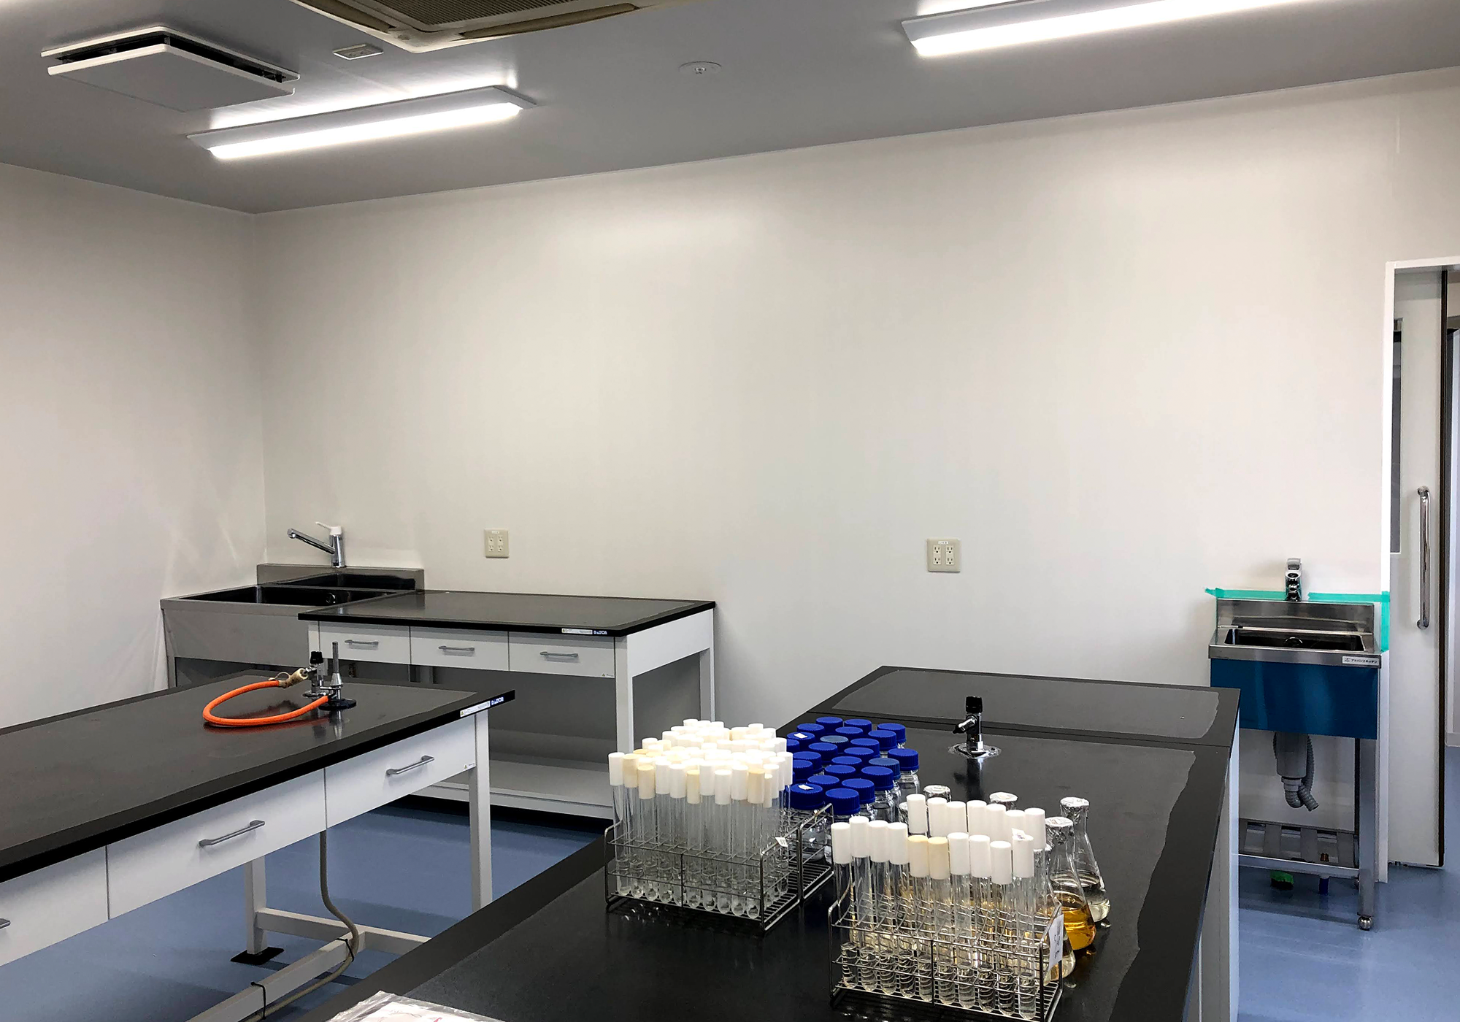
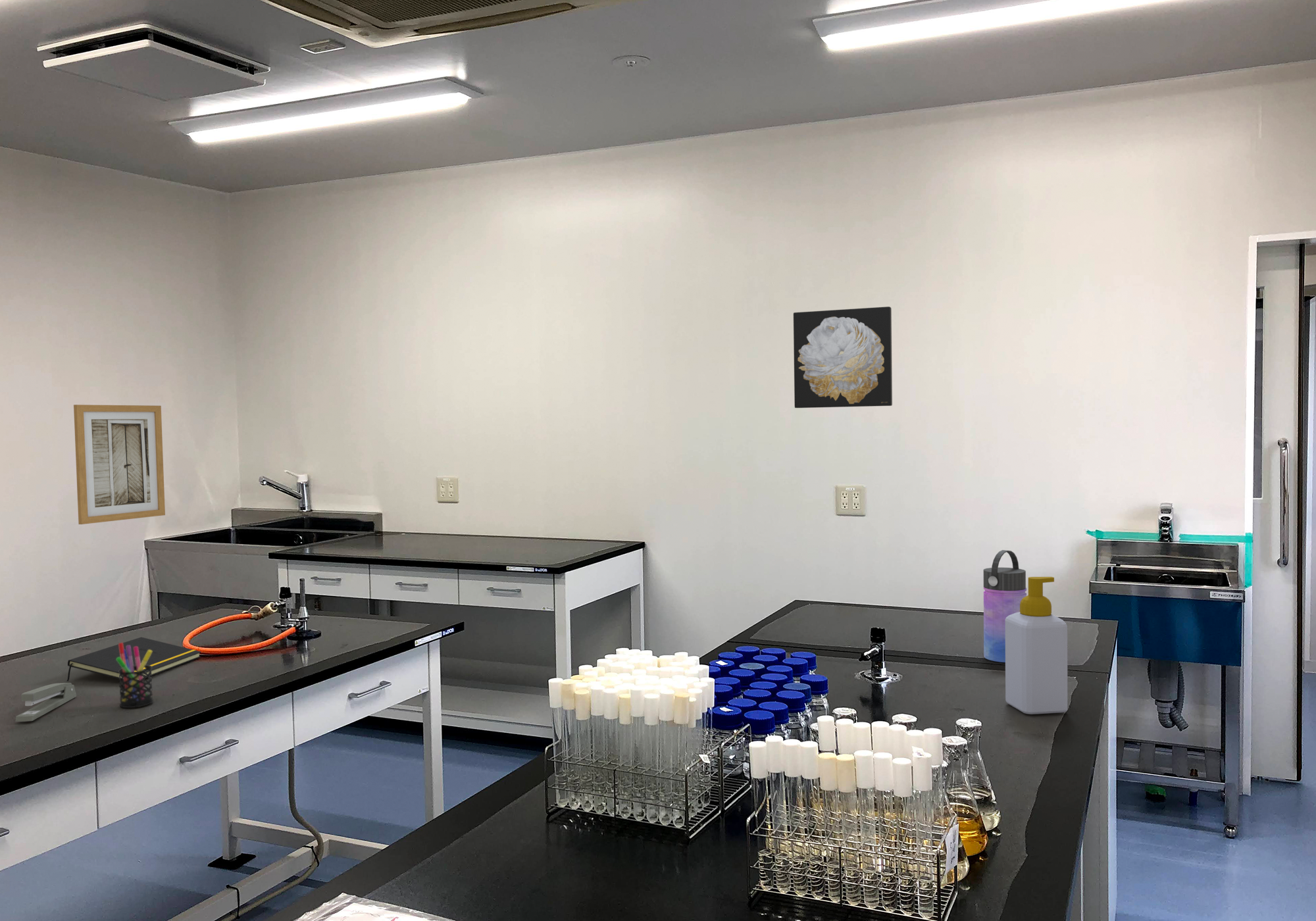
+ soap bottle (1036, 643)
+ notepad (135, 659)
+ water bottle (1005, 604)
+ wall art (121, 462)
+ stapler (46, 697)
+ pen holder (131, 674)
+ wall art (842, 359)
